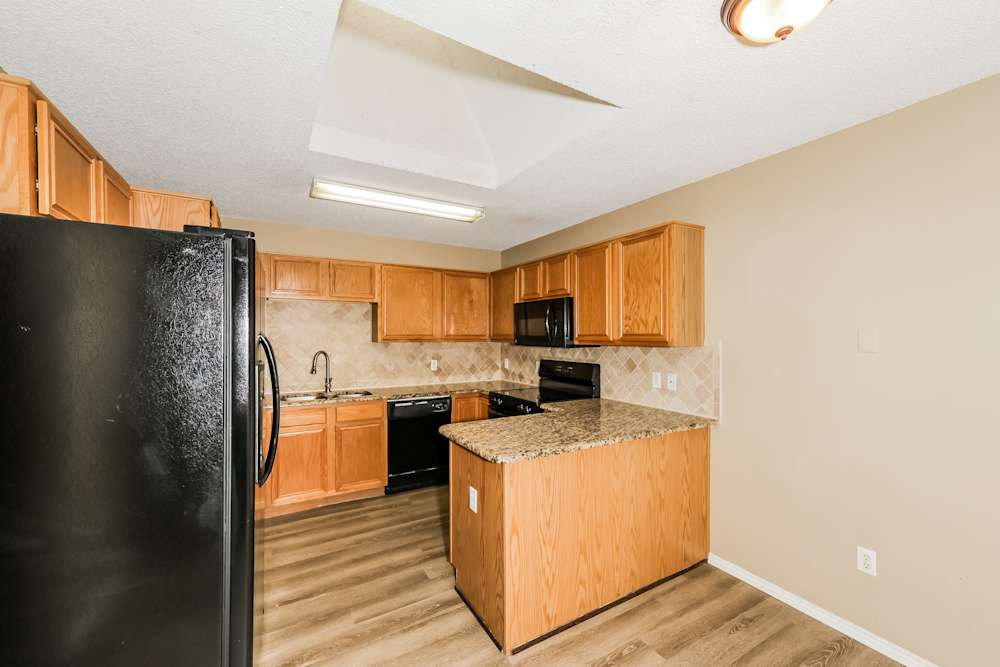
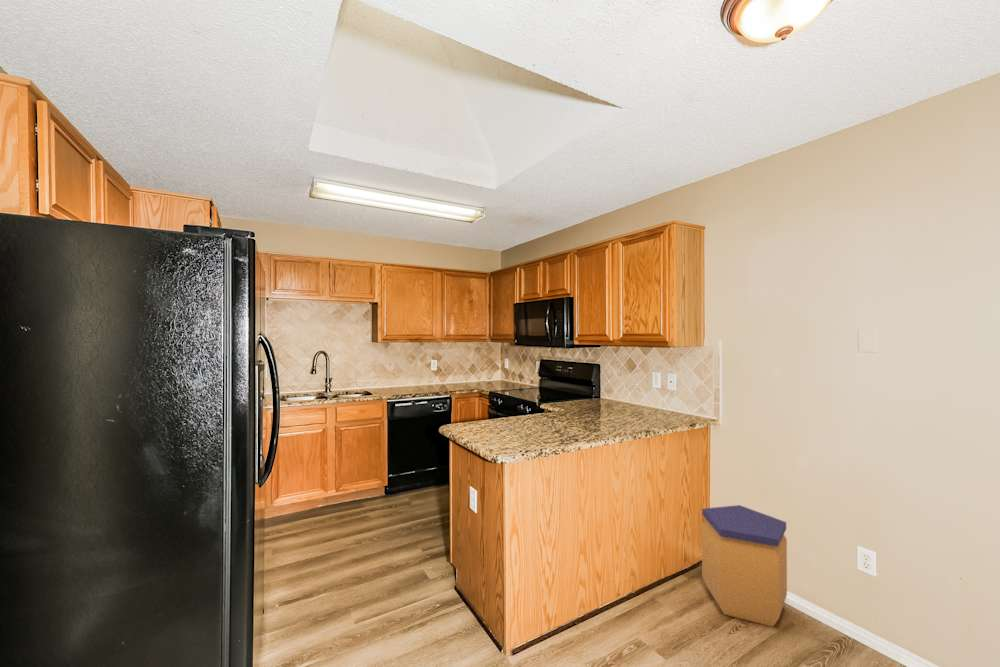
+ trash can (742, 562)
